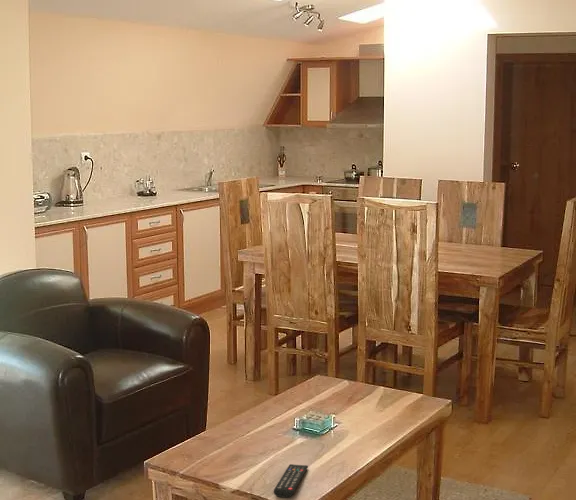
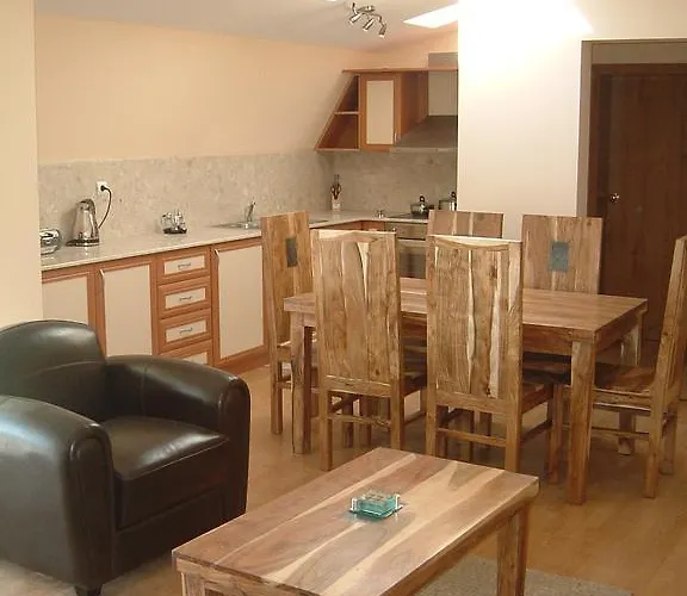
- remote control (291, 479)
